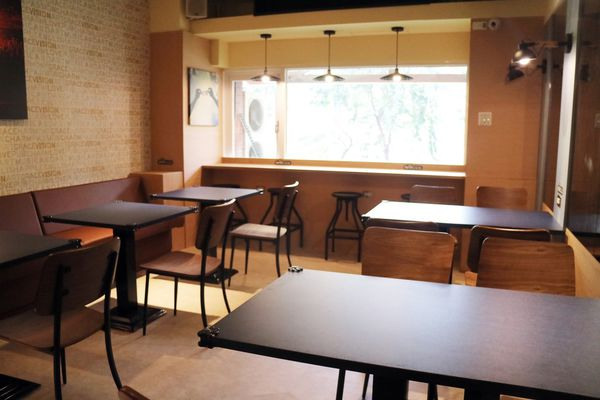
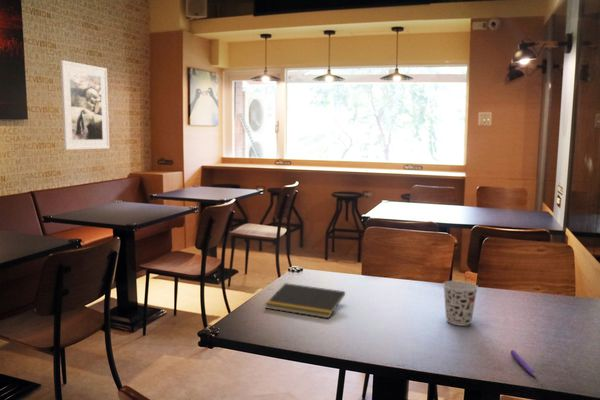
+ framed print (86, 107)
+ notepad (305, 299)
+ pen (522, 362)
+ cup (459, 303)
